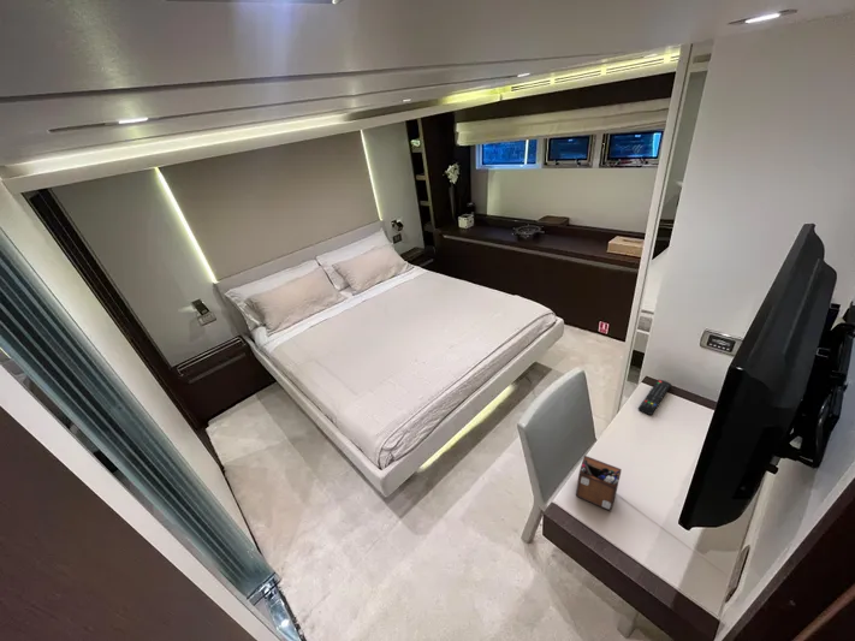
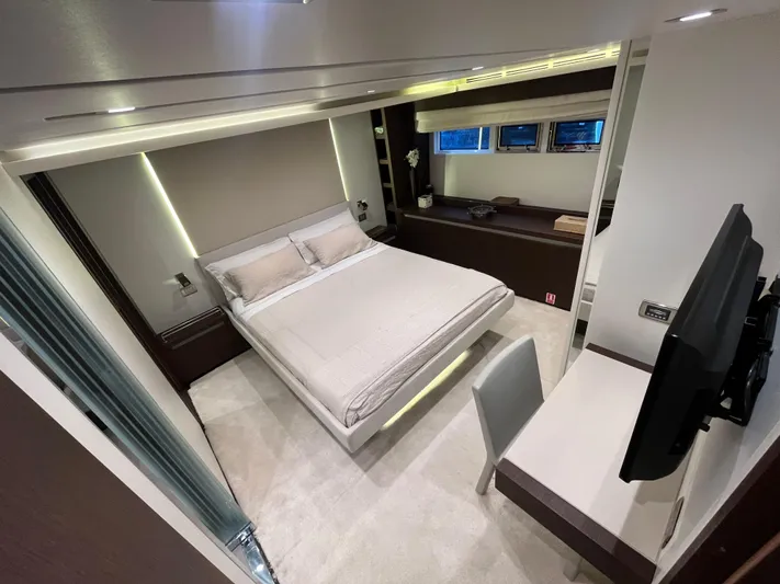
- desk organizer (598, 477)
- remote control (654, 396)
